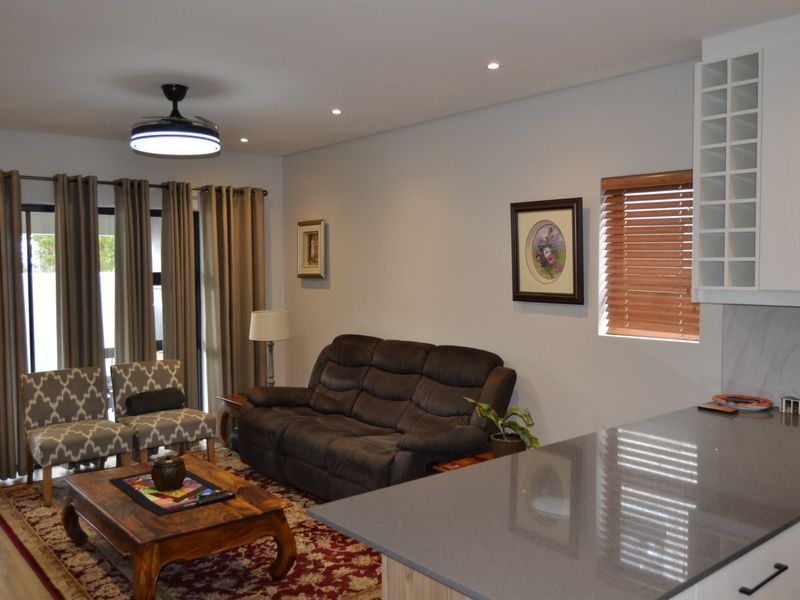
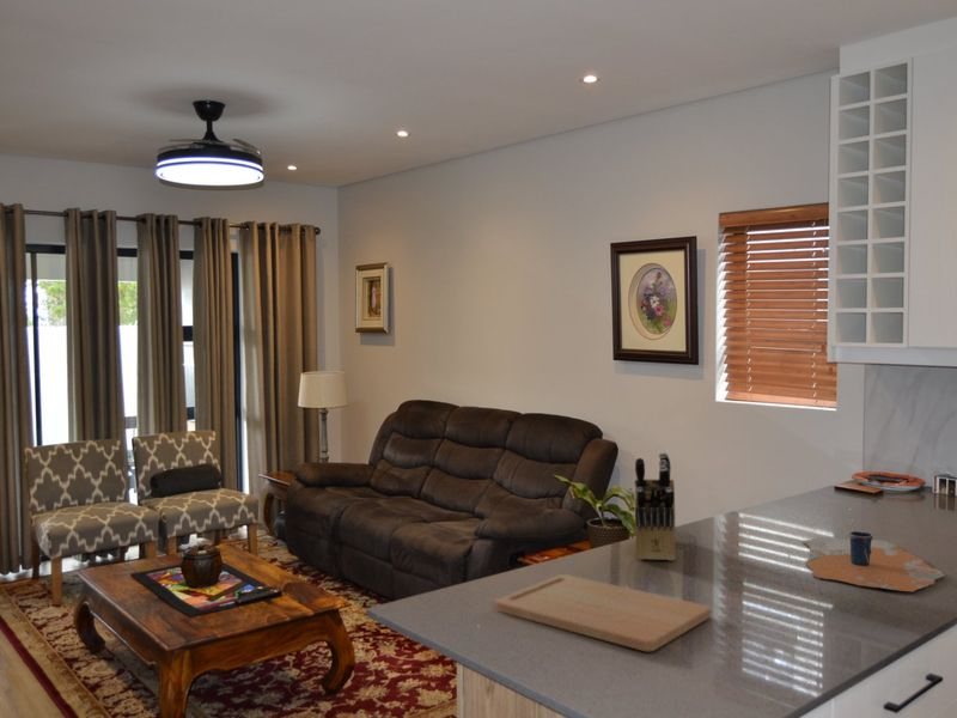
+ knife block (654, 500)
+ cup (860, 546)
+ cutting board (601, 608)
